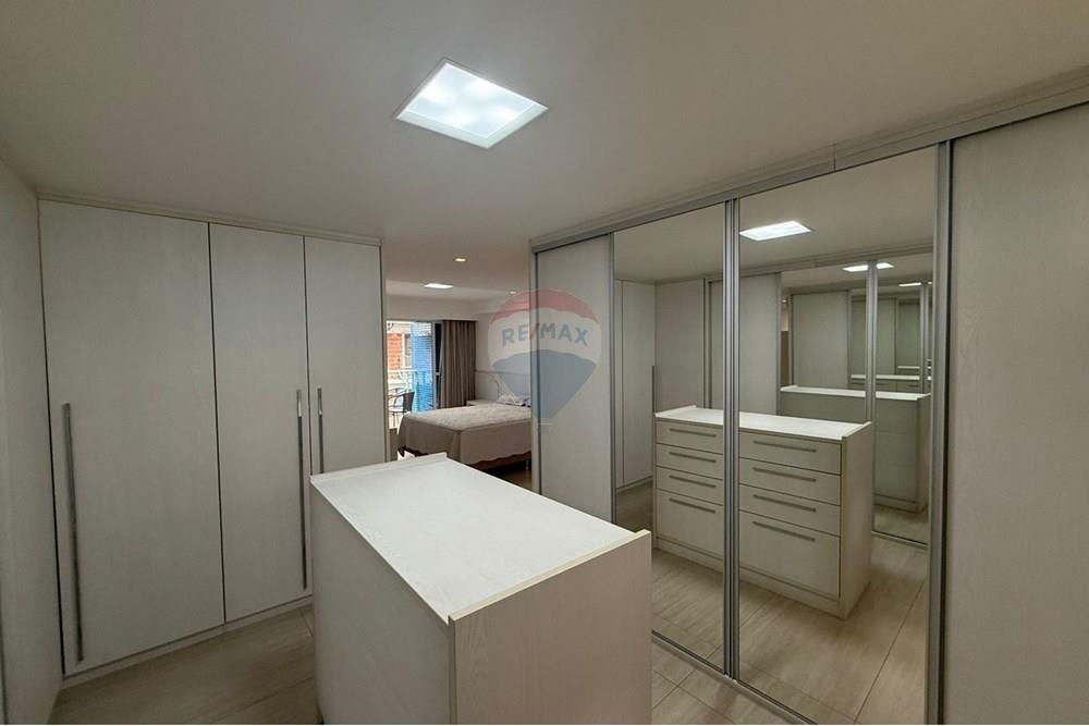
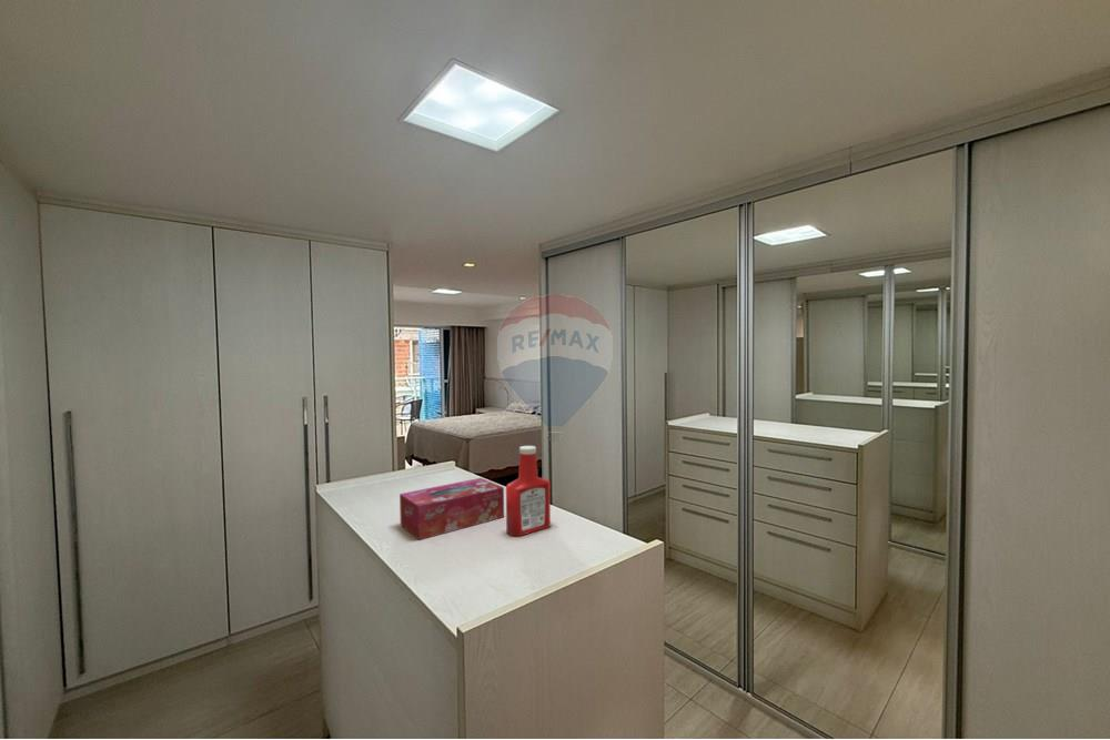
+ tissue box (453, 505)
+ soap bottle (528, 487)
